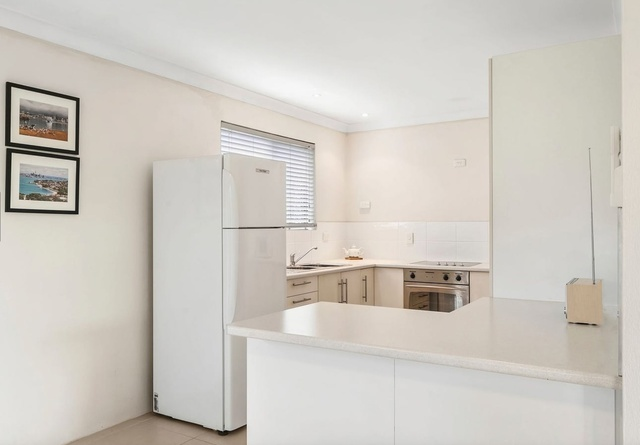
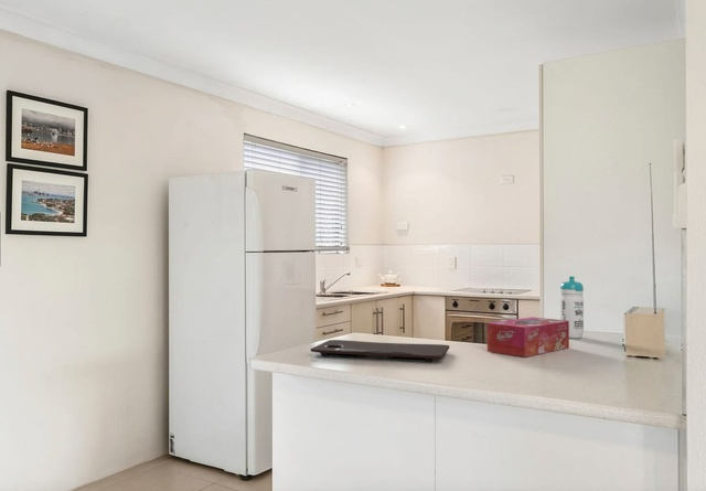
+ cutting board (381, 350)
+ tissue box (528, 335)
+ water bottle (571, 306)
